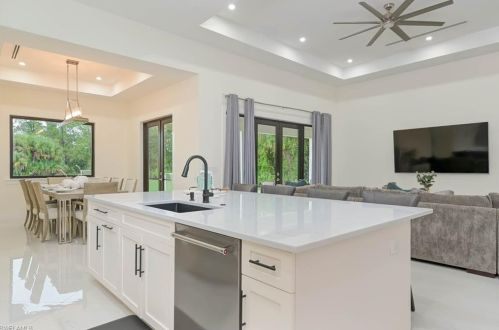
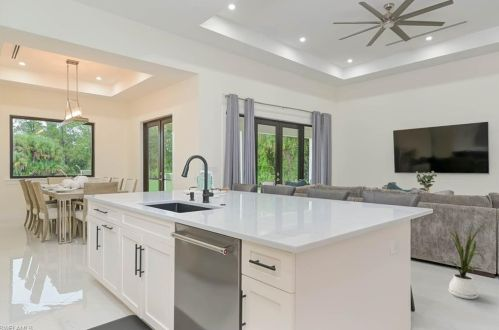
+ house plant (465, 258)
